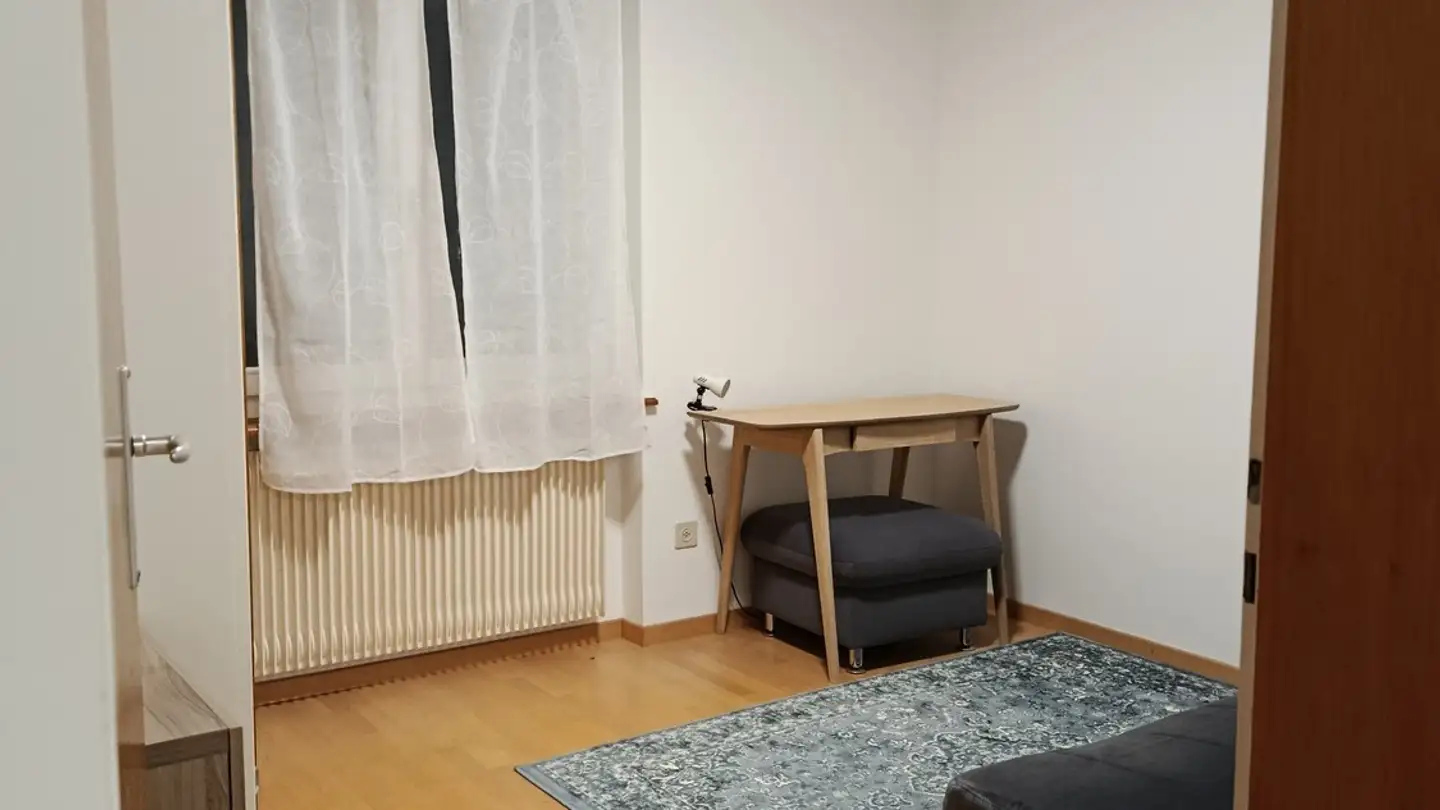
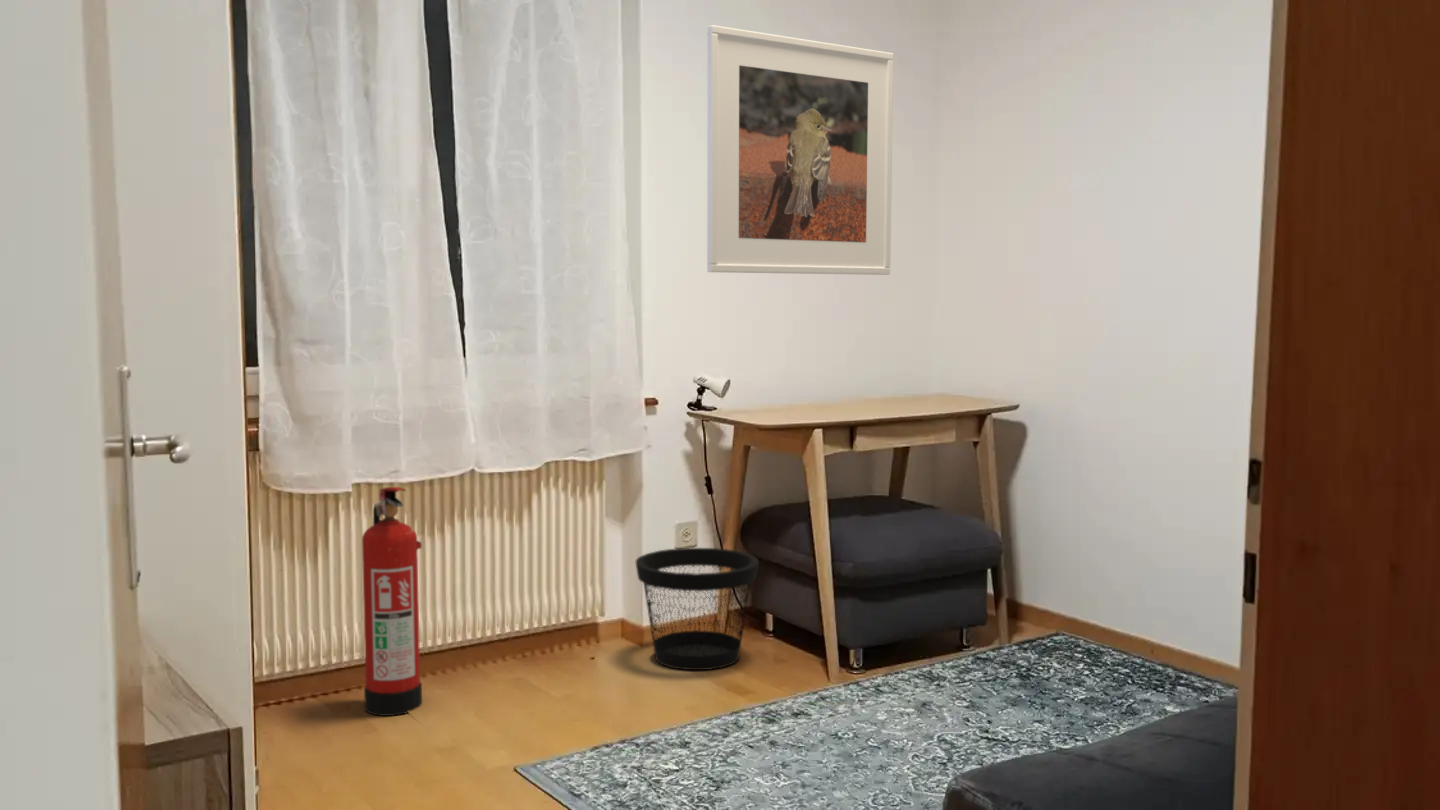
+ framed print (804, 157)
+ fire extinguisher (391, 595)
+ wastebasket (698, 608)
